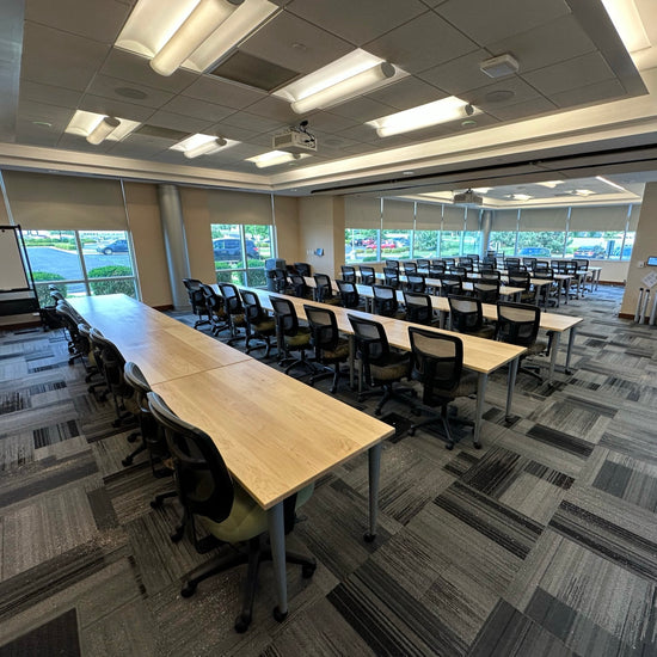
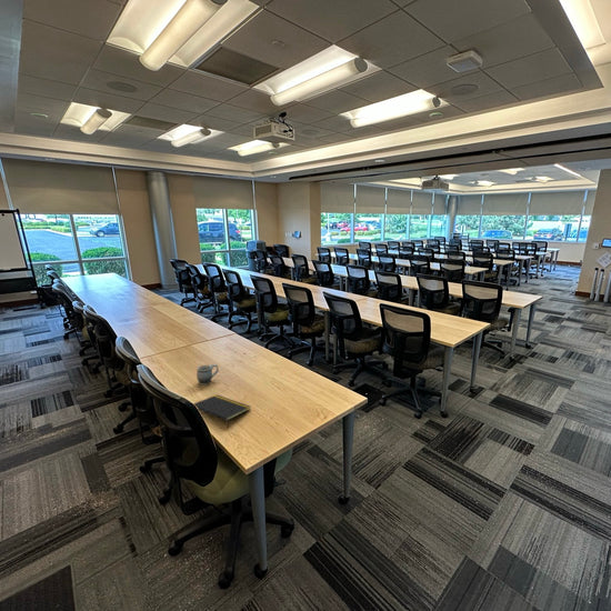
+ mug (207, 373)
+ notepad (221, 407)
